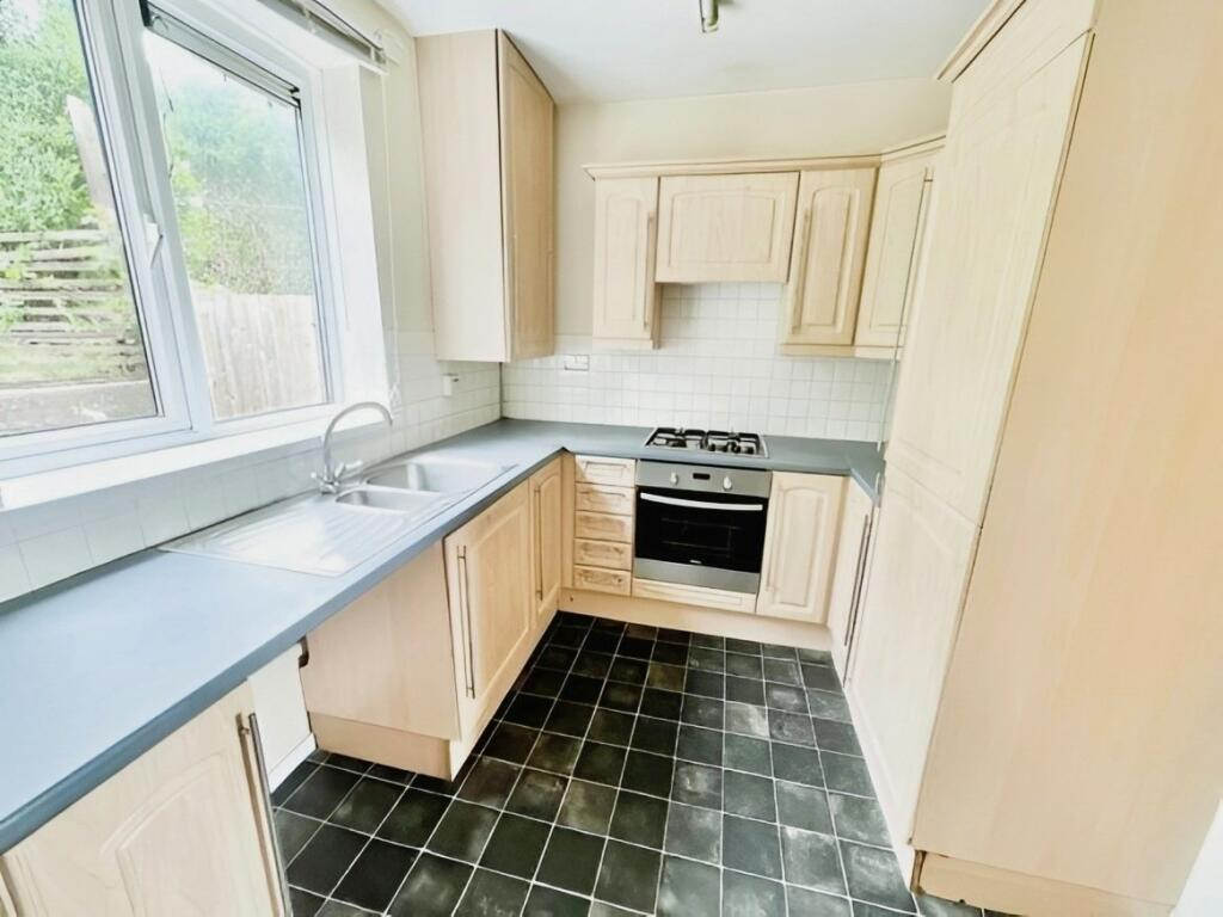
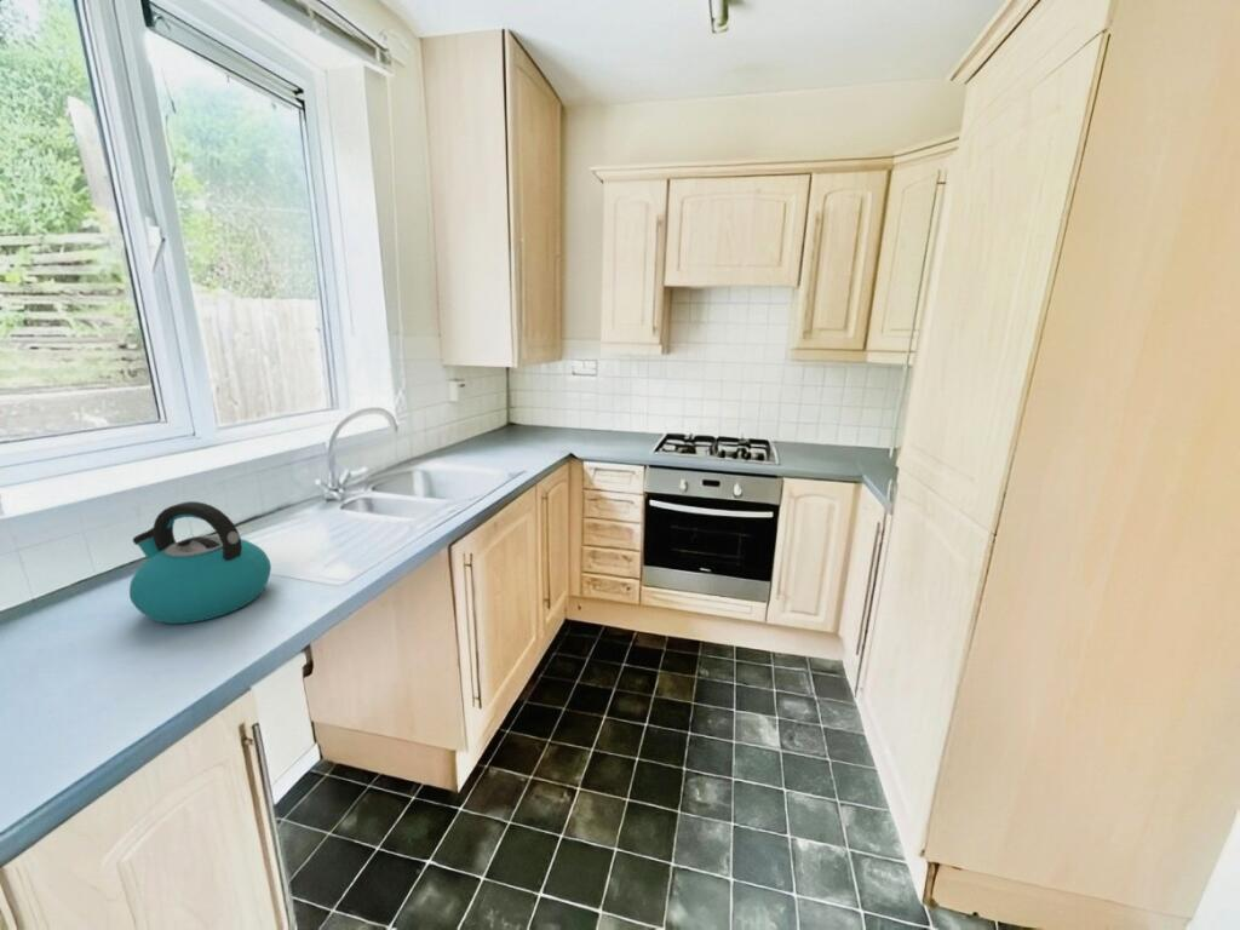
+ kettle (193, 552)
